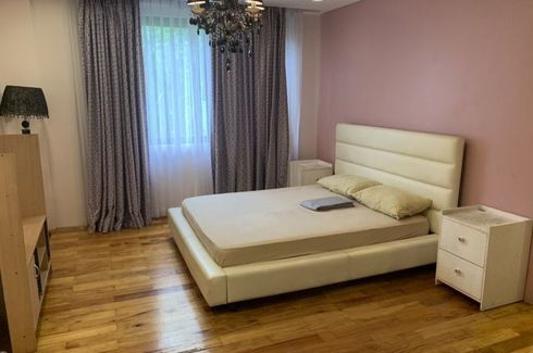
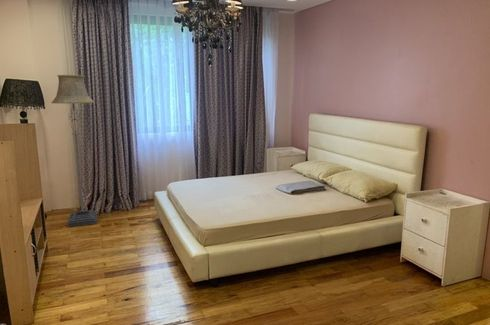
+ floor lamp (77, 150)
